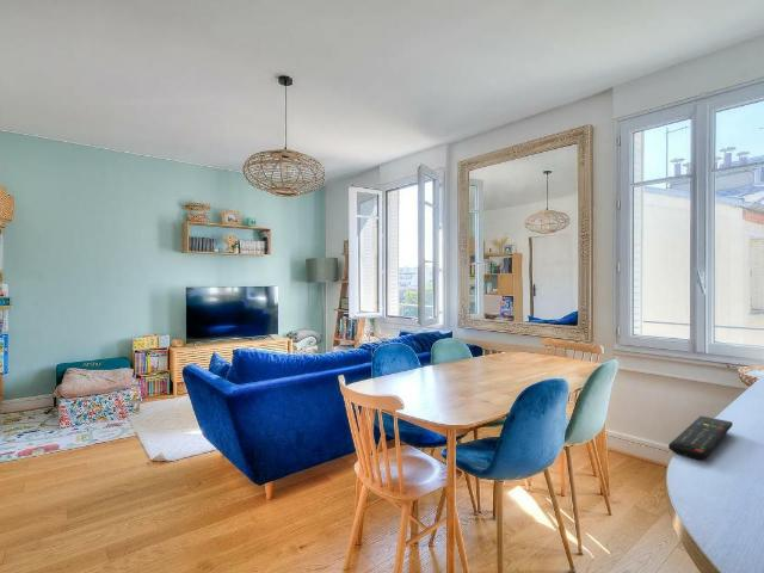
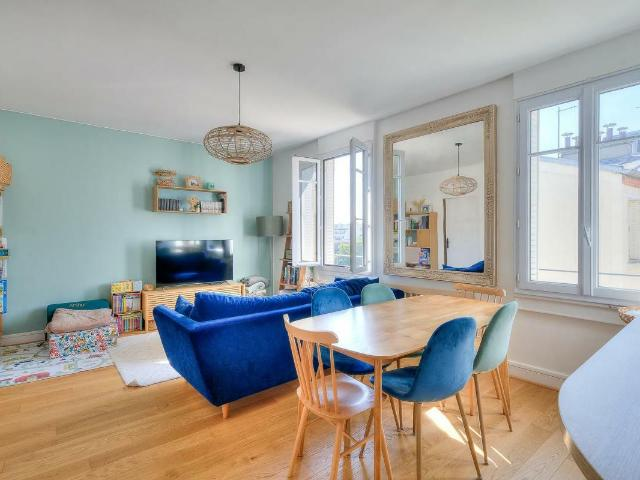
- remote control (702, 436)
